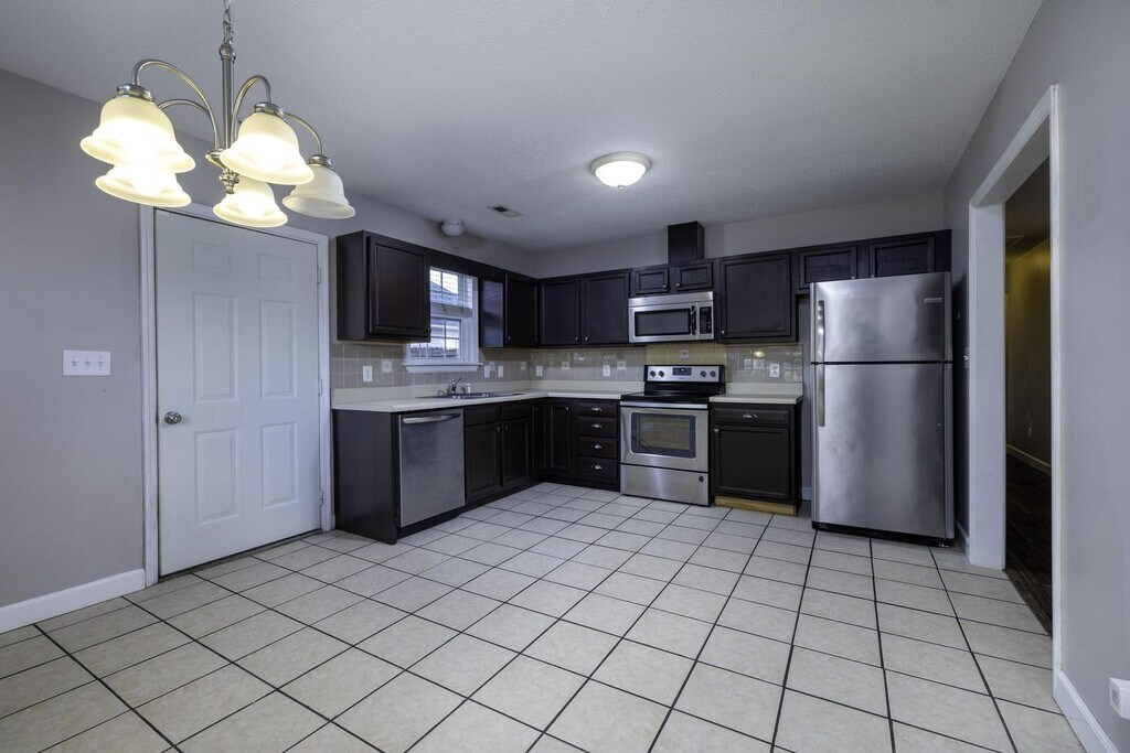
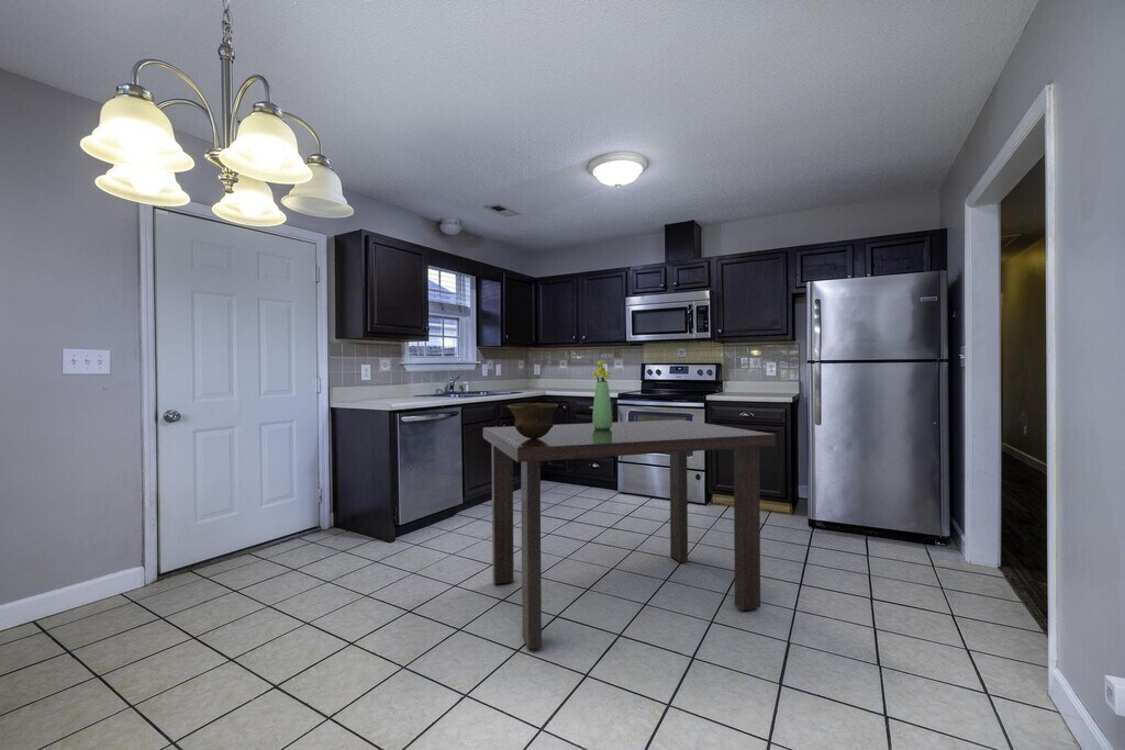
+ dining table (670, 513)
+ bouquet (602, 394)
+ bowl (533, 421)
